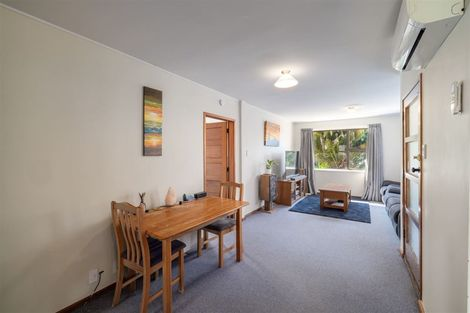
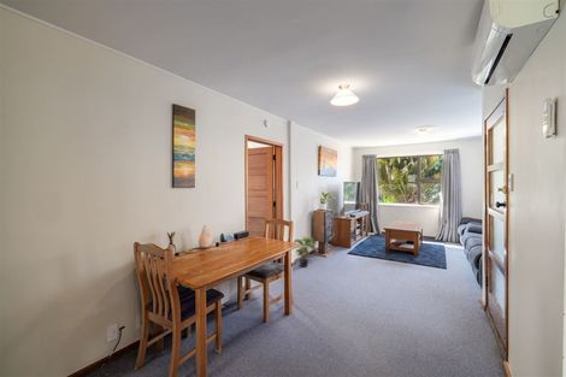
+ potted plant (303, 251)
